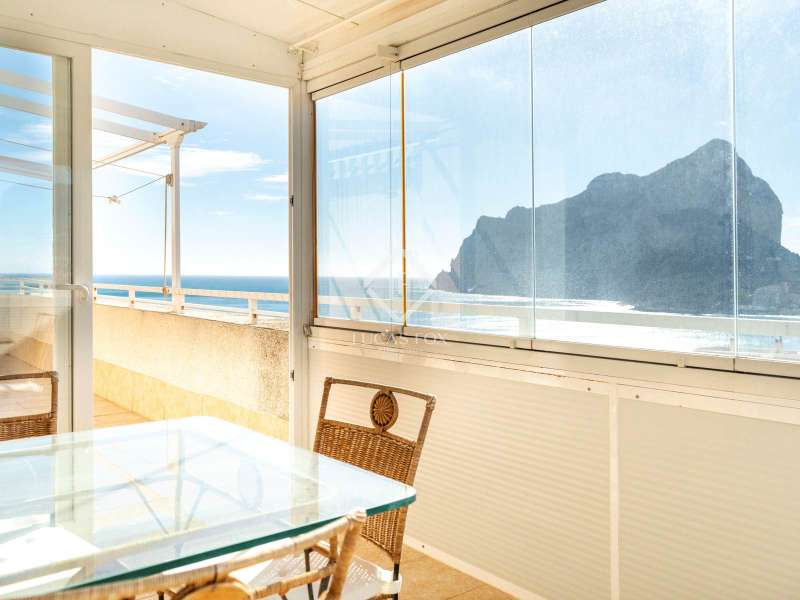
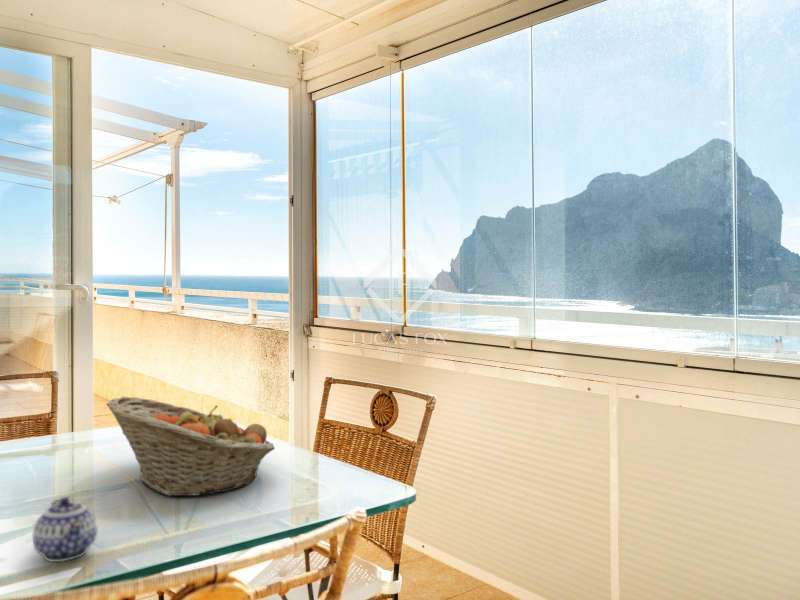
+ teapot (65, 526)
+ fruit basket (191, 437)
